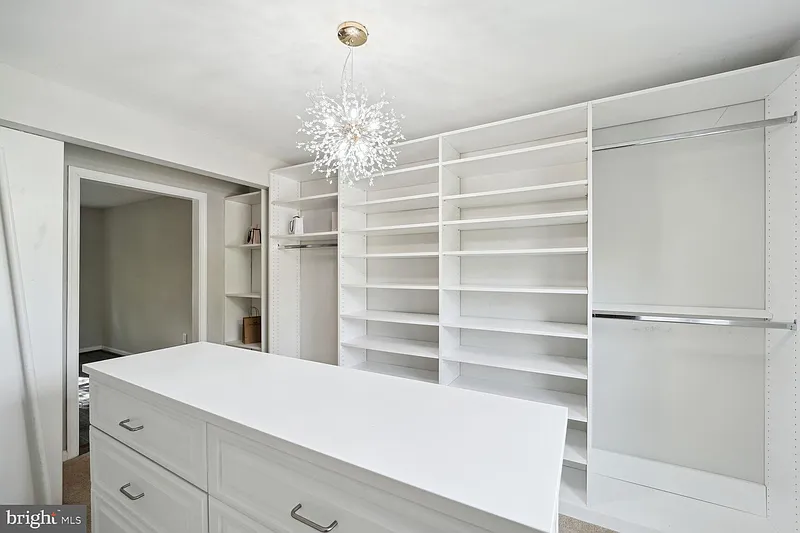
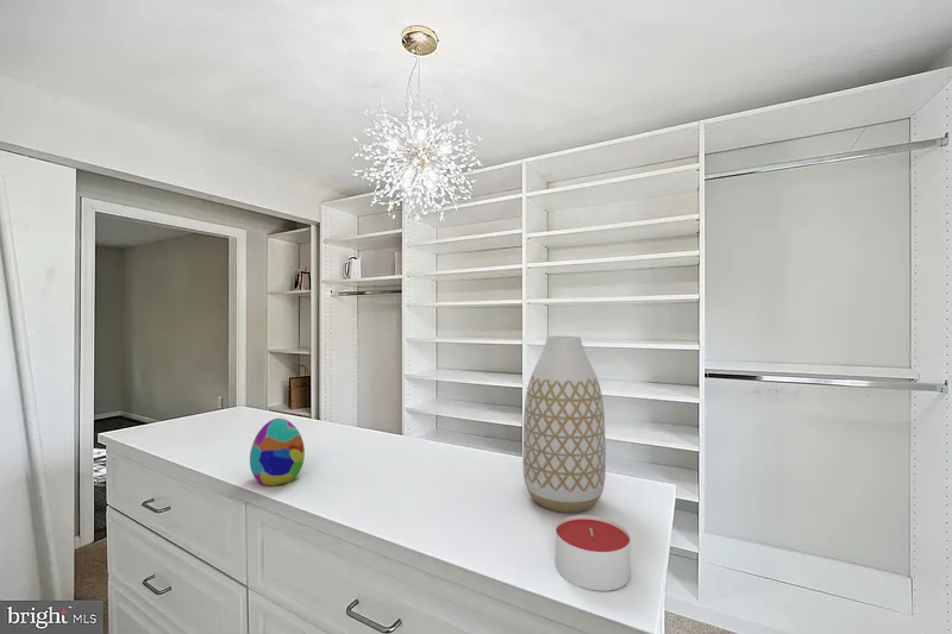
+ vase (563, 419)
+ decorative egg (277, 448)
+ candle (591, 548)
